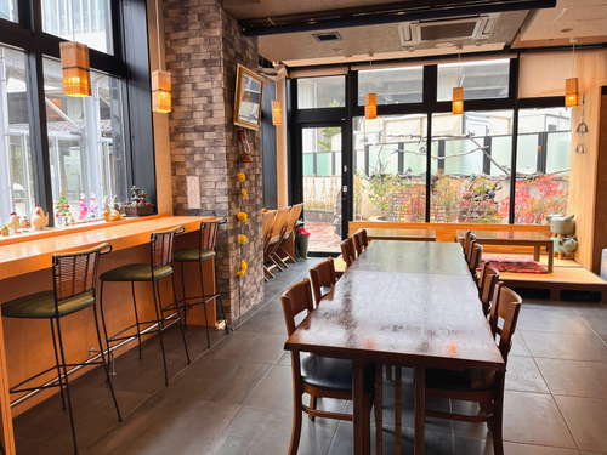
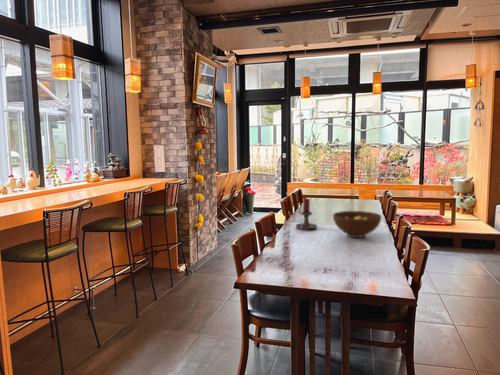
+ candle holder (305, 213)
+ fruit bowl (356, 225)
